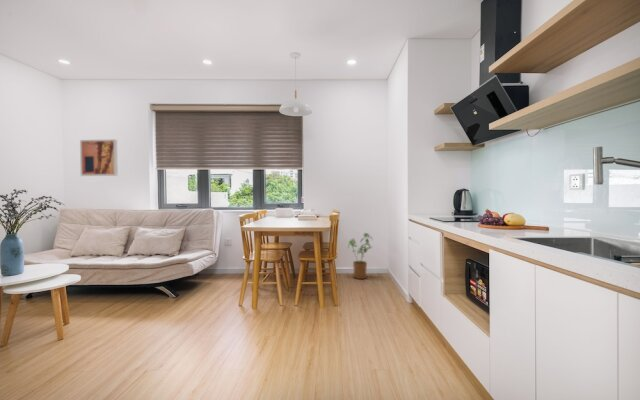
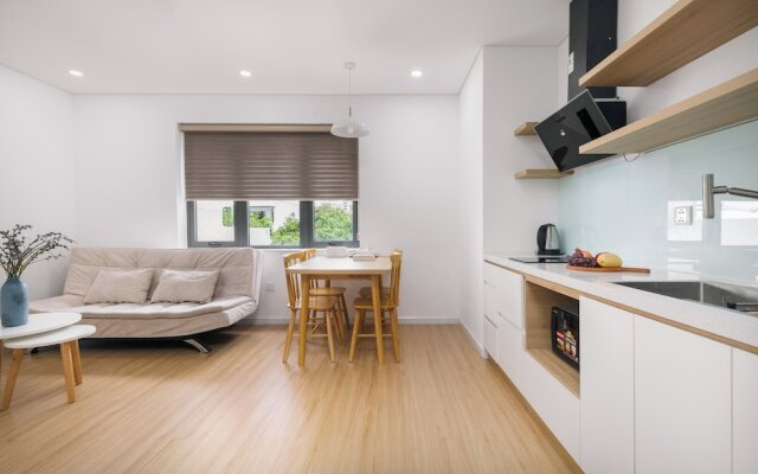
- wall art (98, 157)
- house plant (361, 255)
